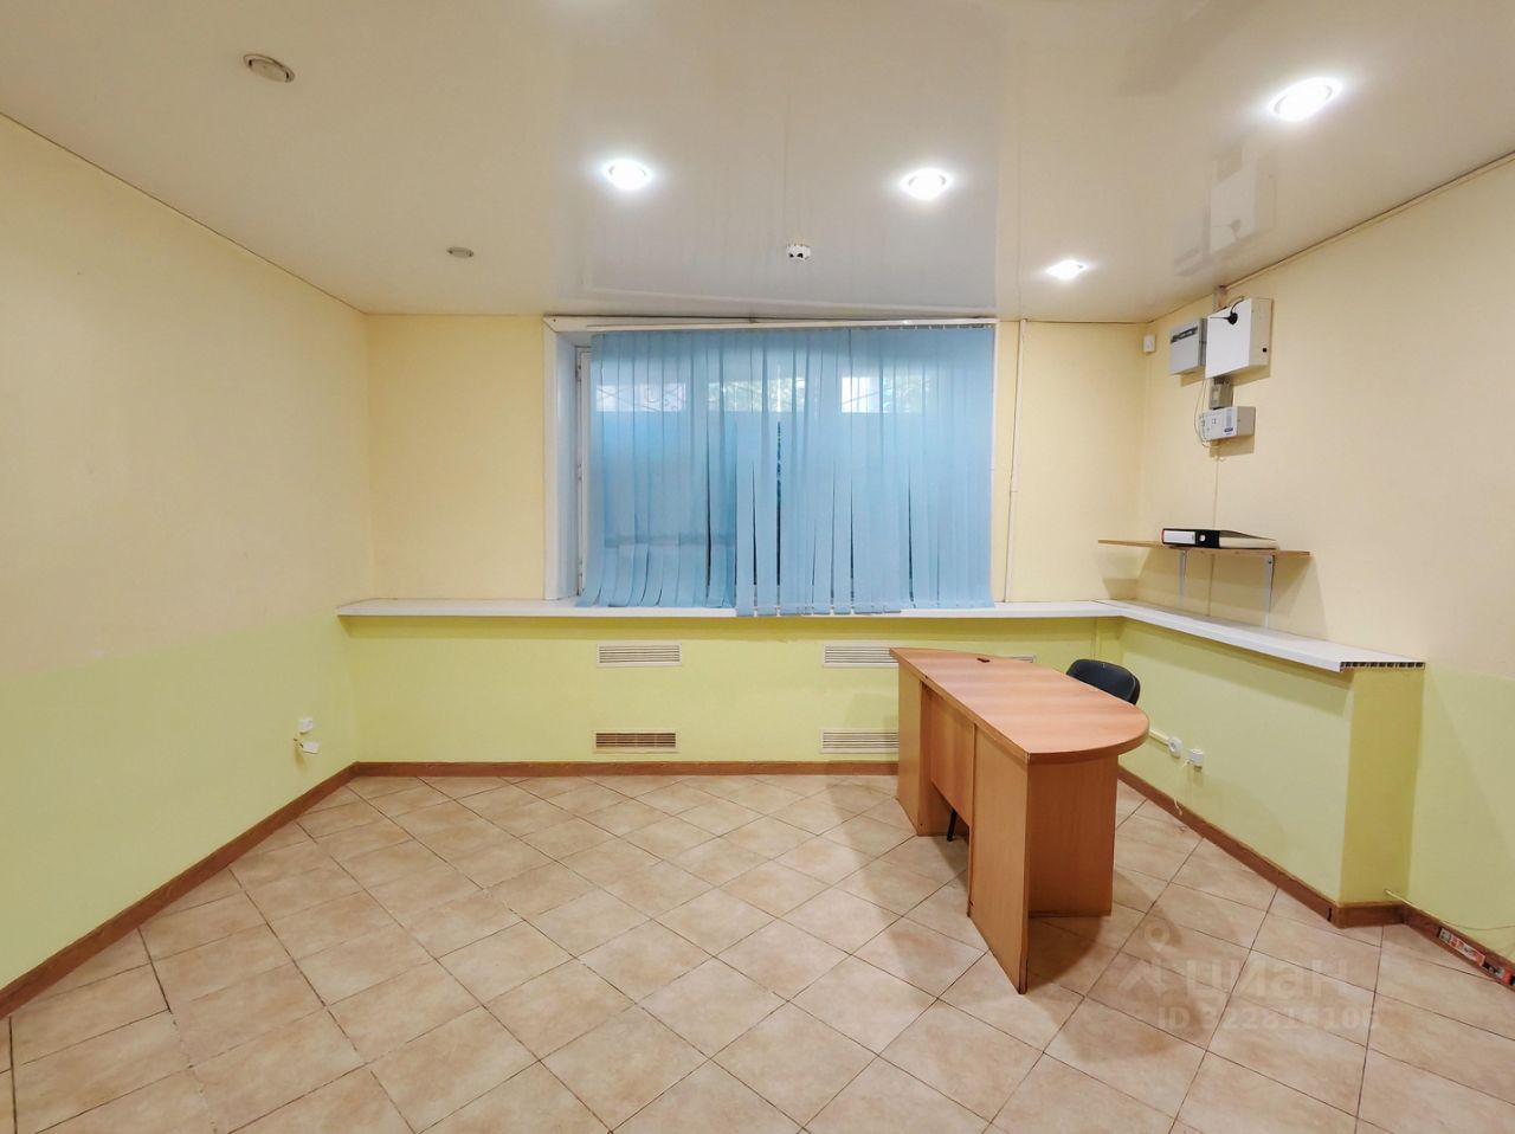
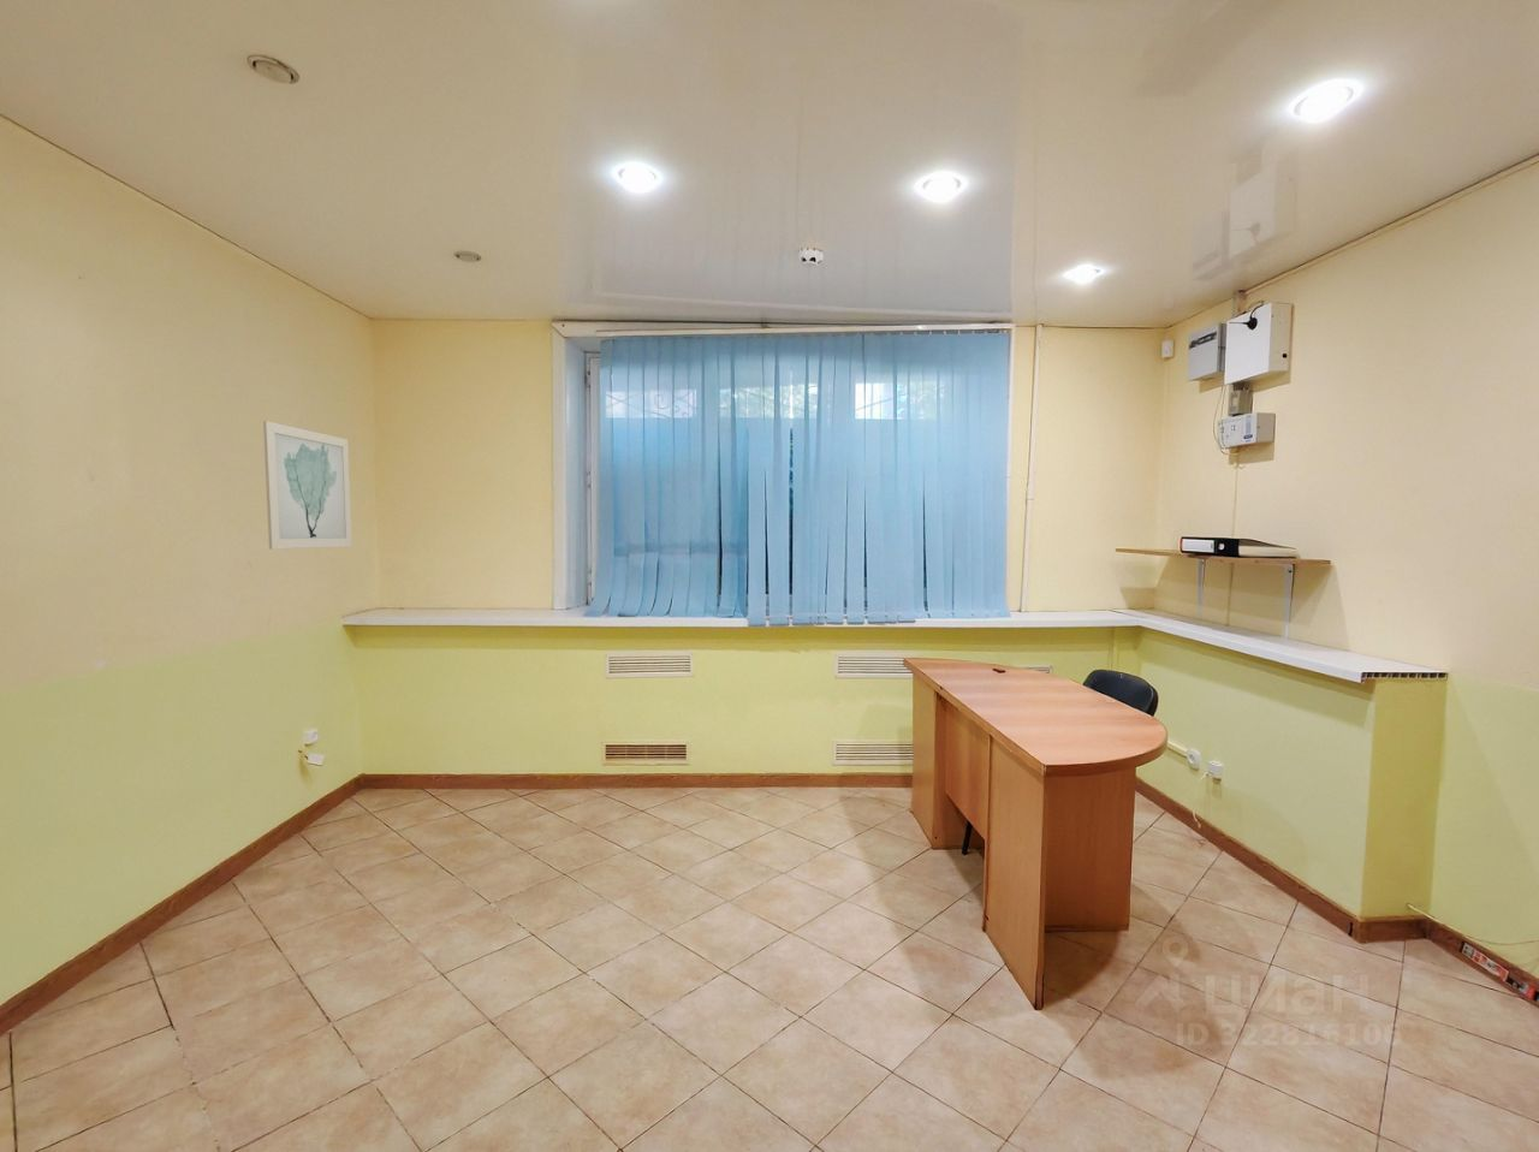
+ wall art (311, 489)
